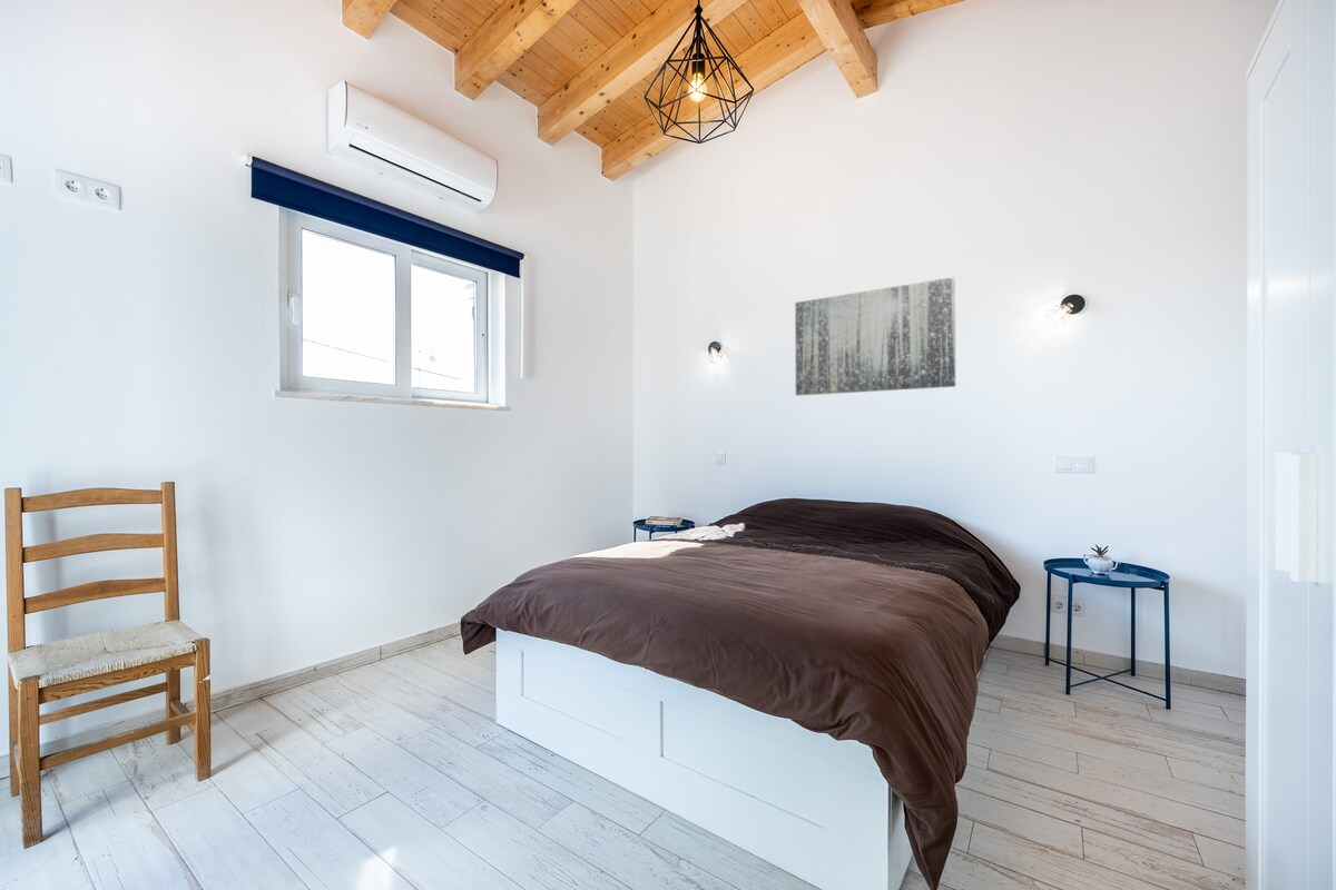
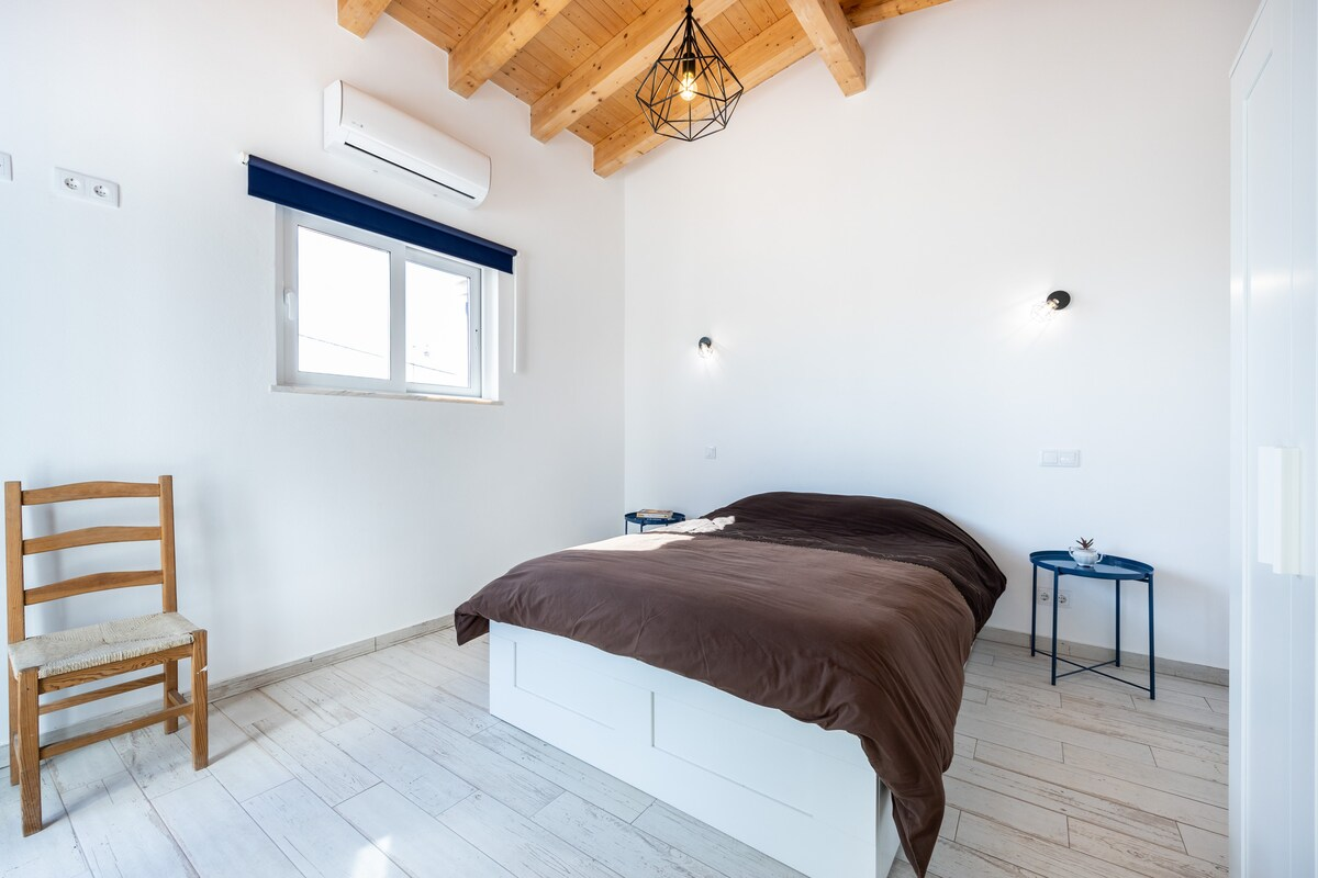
- wall art (868, 340)
